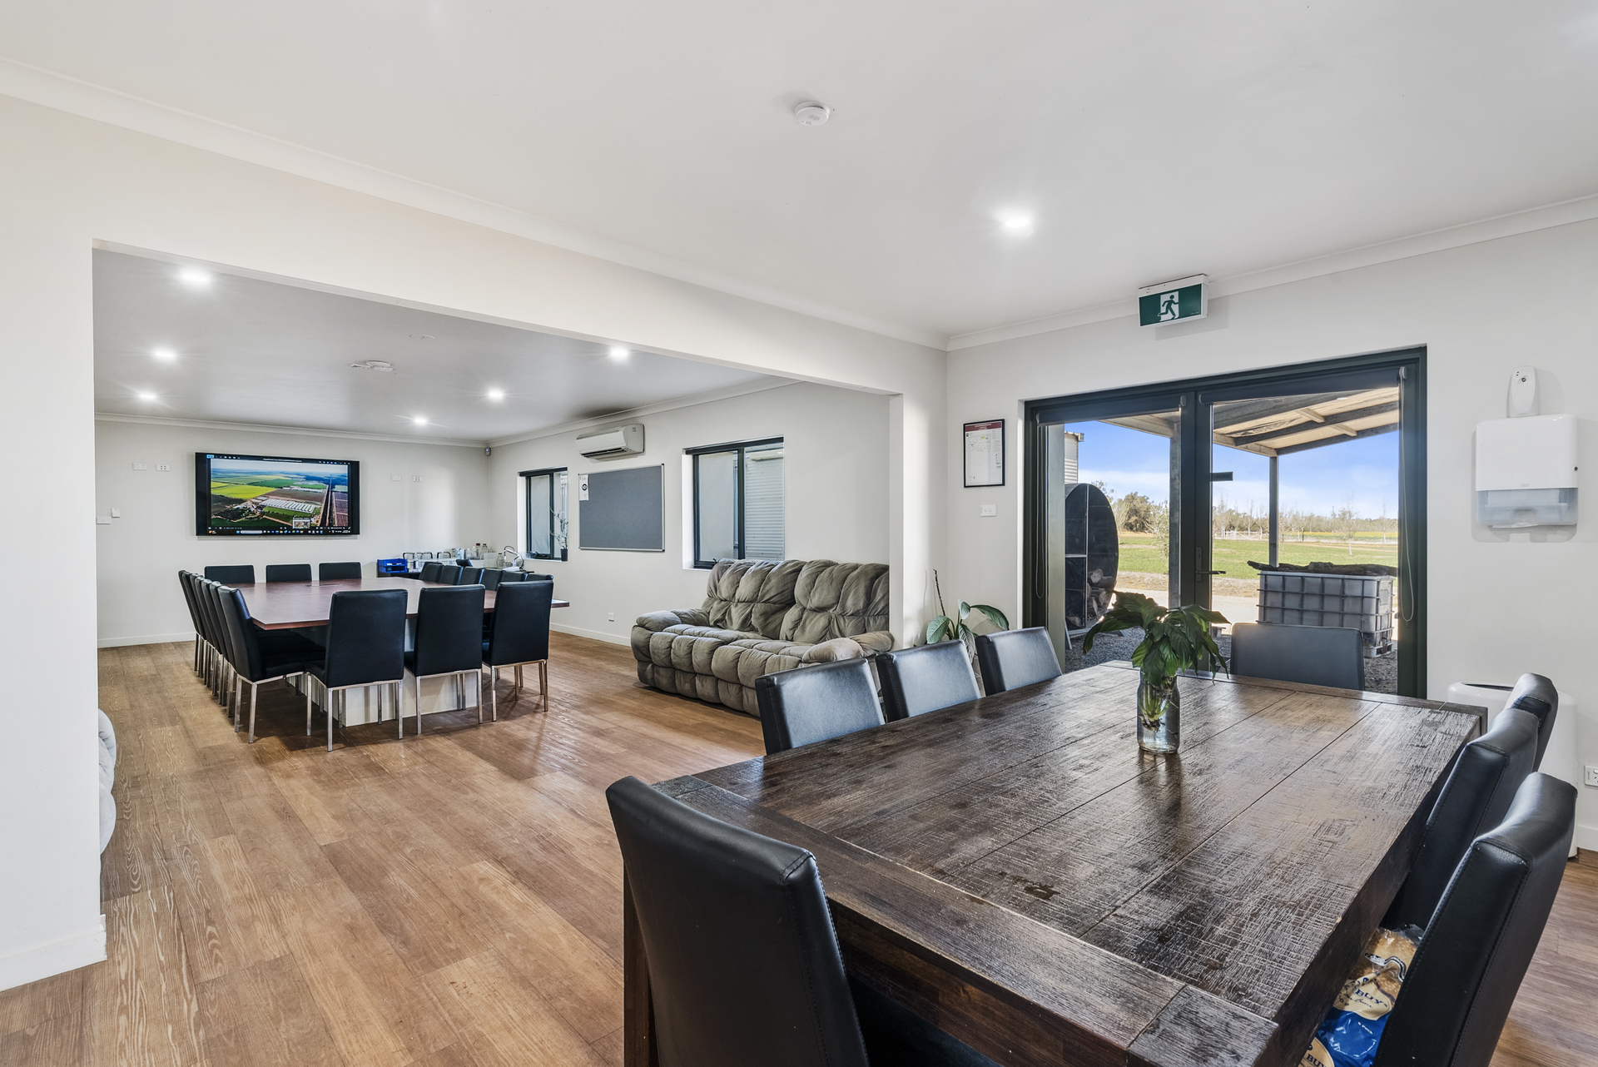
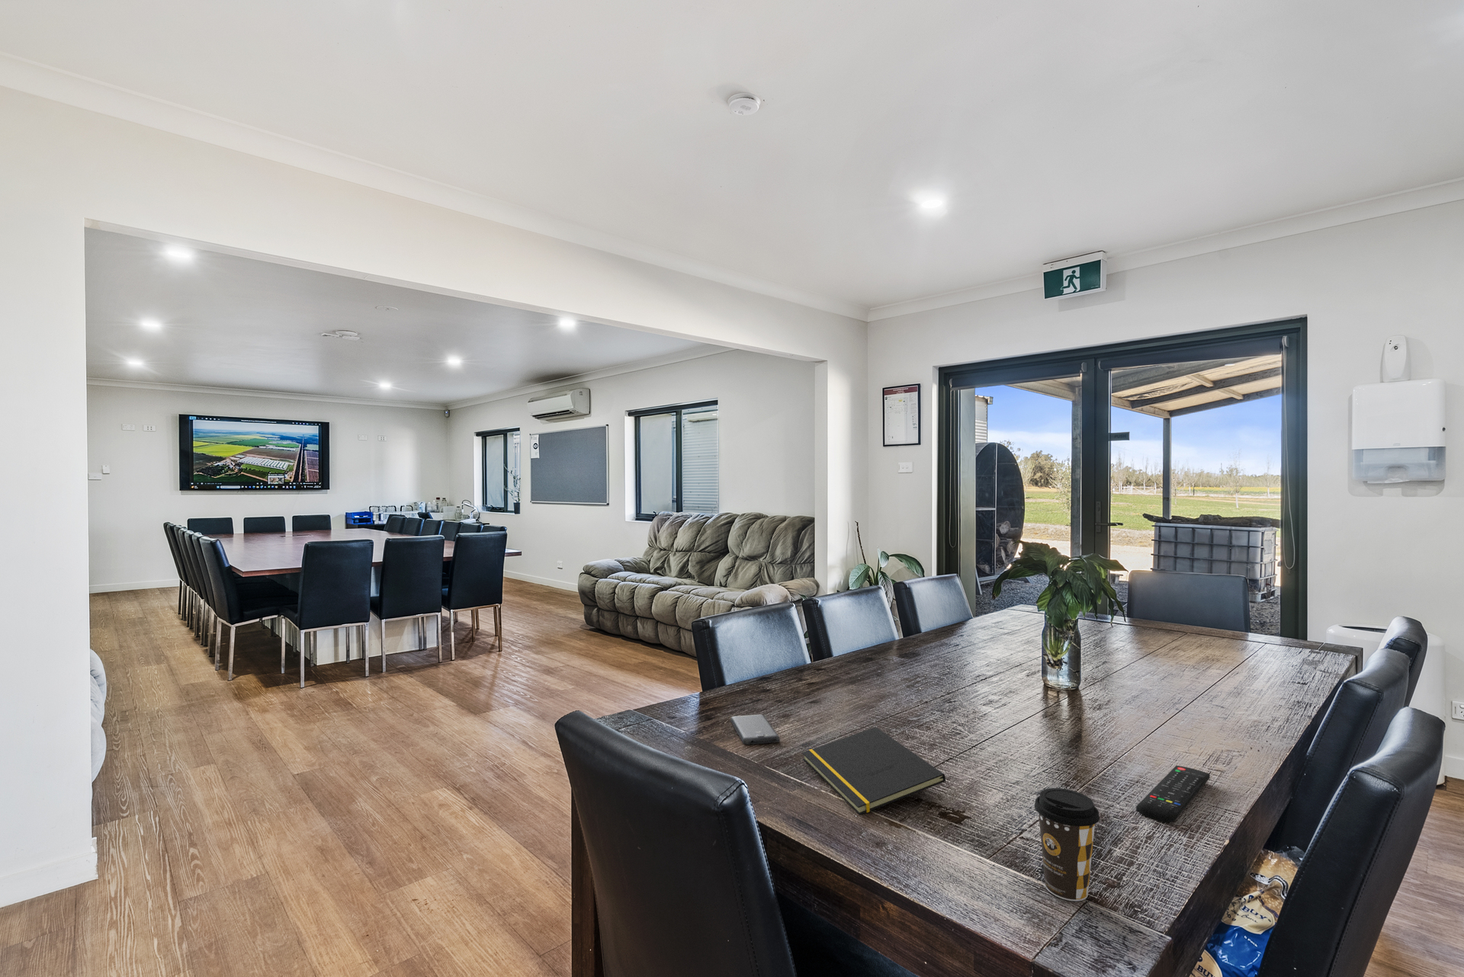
+ notepad (868, 765)
+ remote control (1175, 793)
+ smartphone (754, 727)
+ coffee cup (1066, 844)
